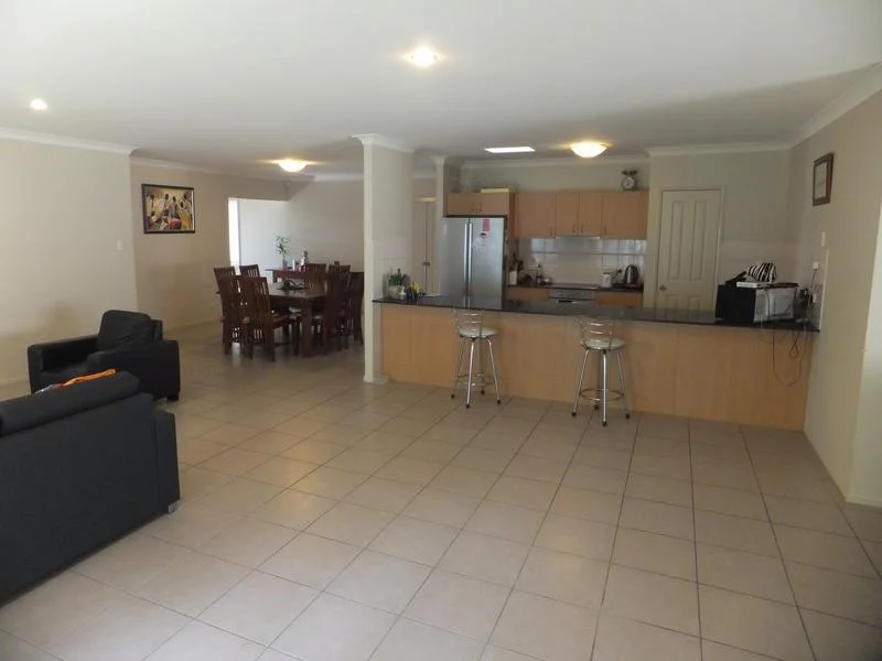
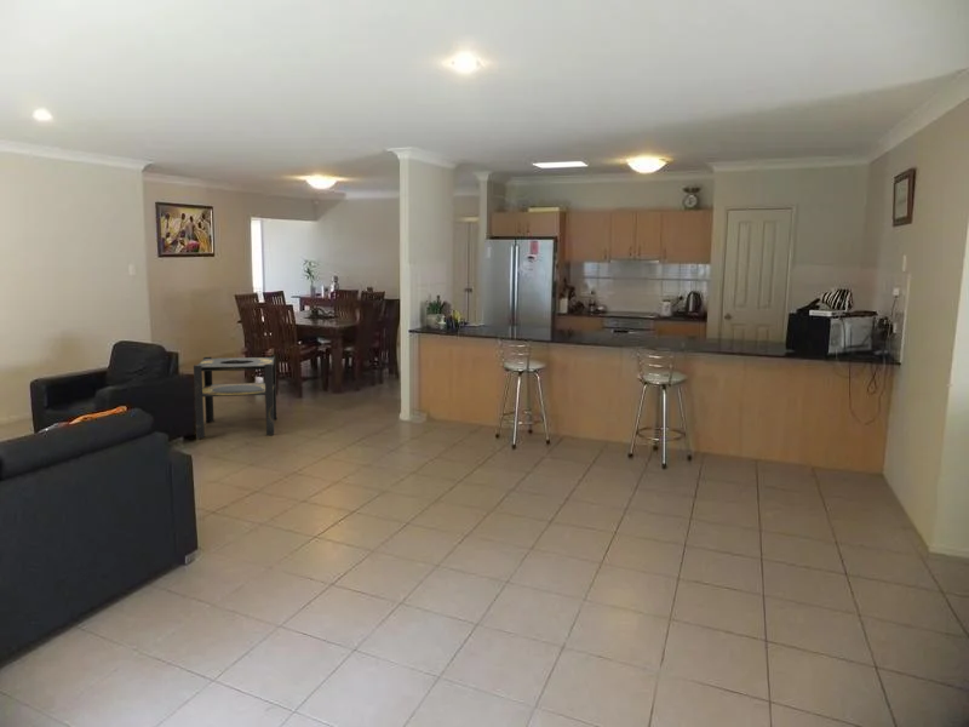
+ side table (237, 394)
